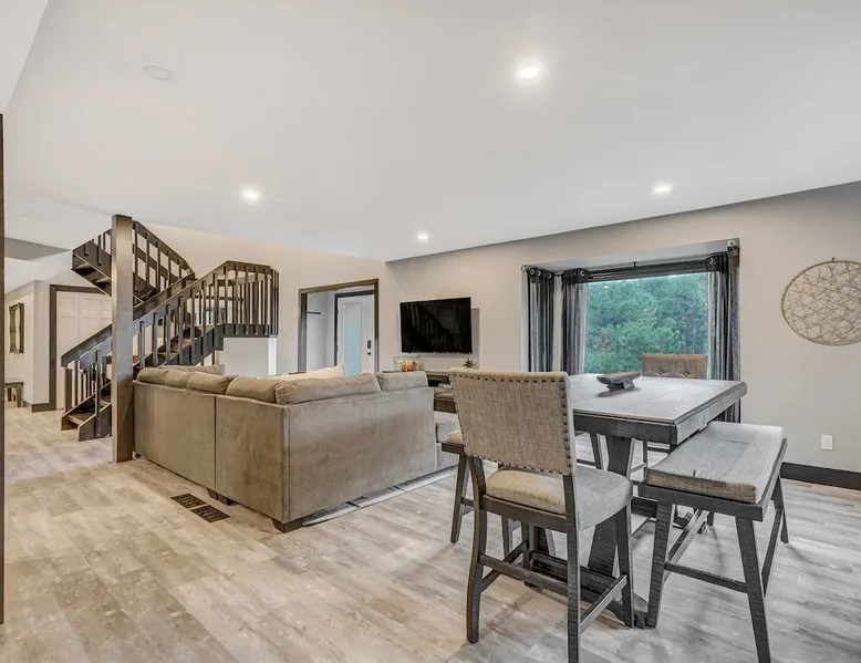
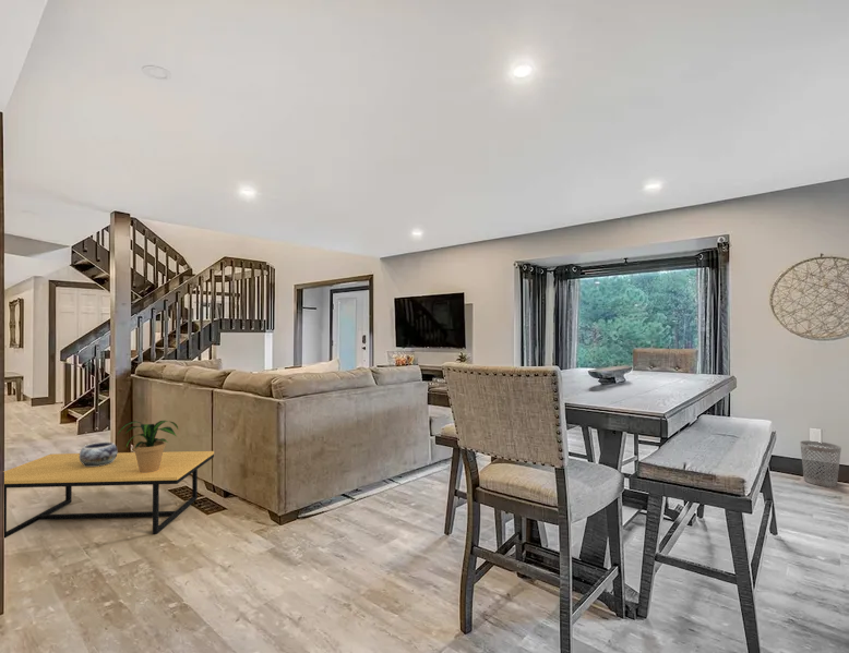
+ wastebasket (820, 463)
+ coffee table (105, 485)
+ decorative bowl (98, 454)
+ potted plant (148, 445)
